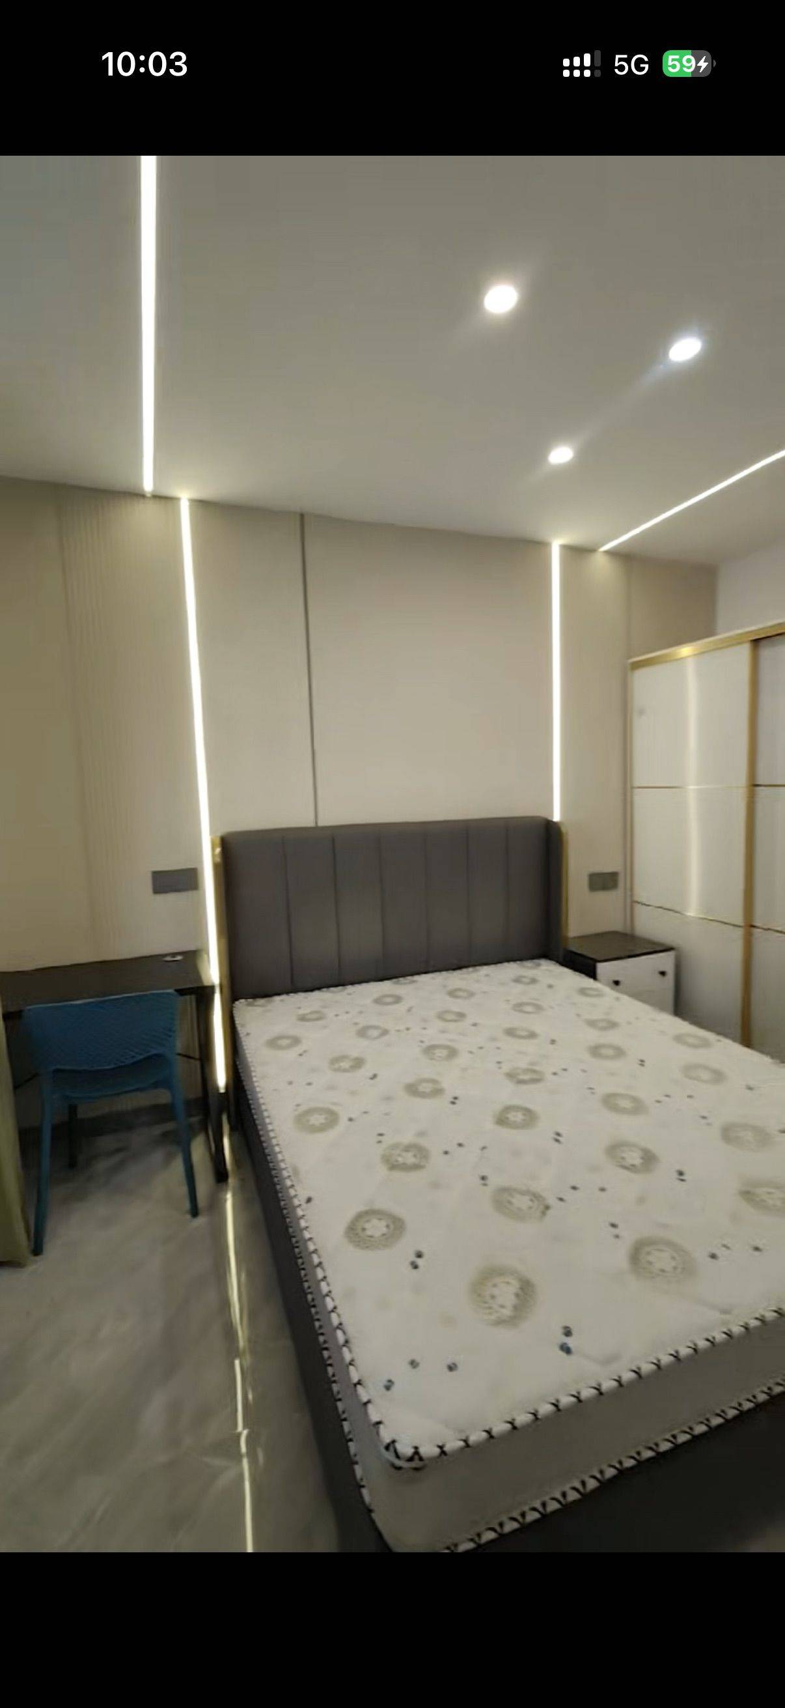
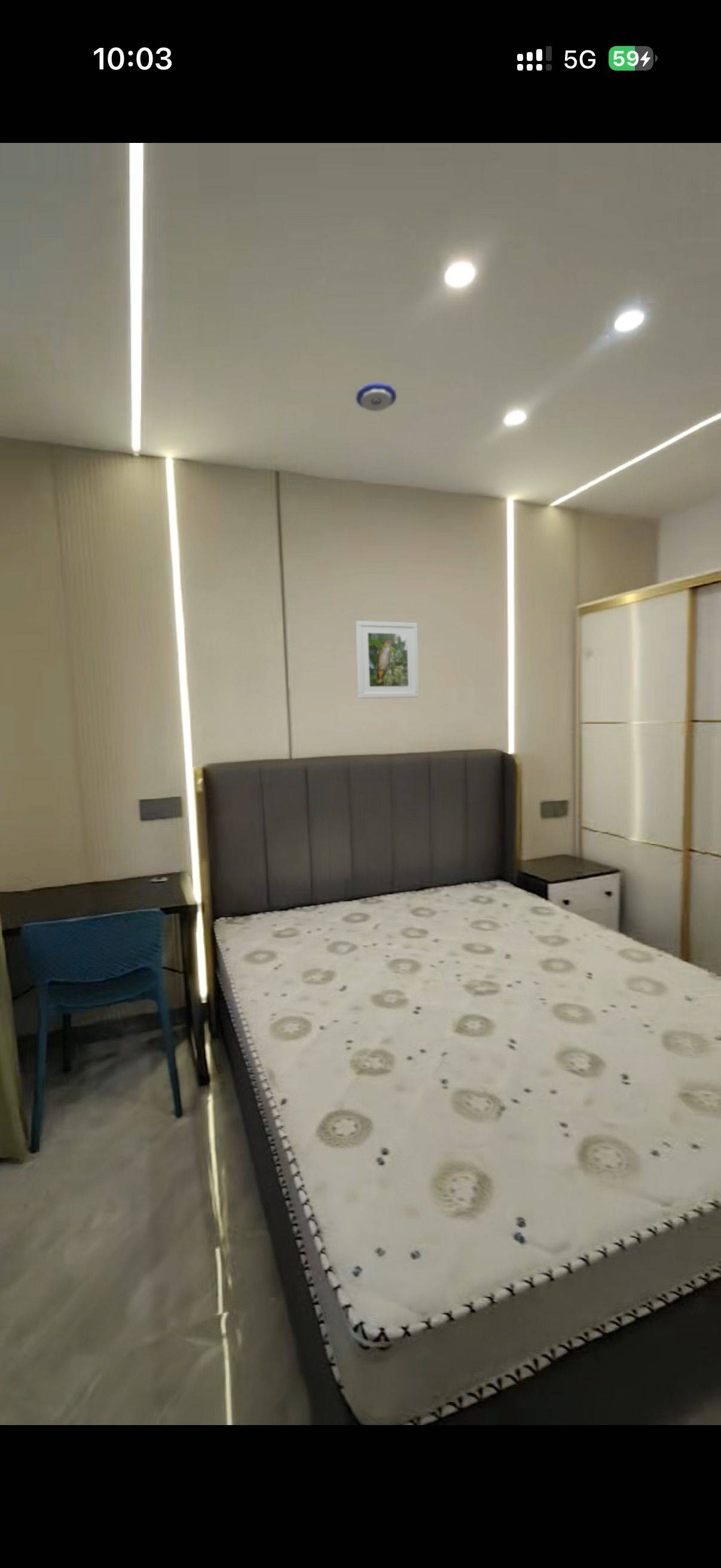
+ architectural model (376, 395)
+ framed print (388, 660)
